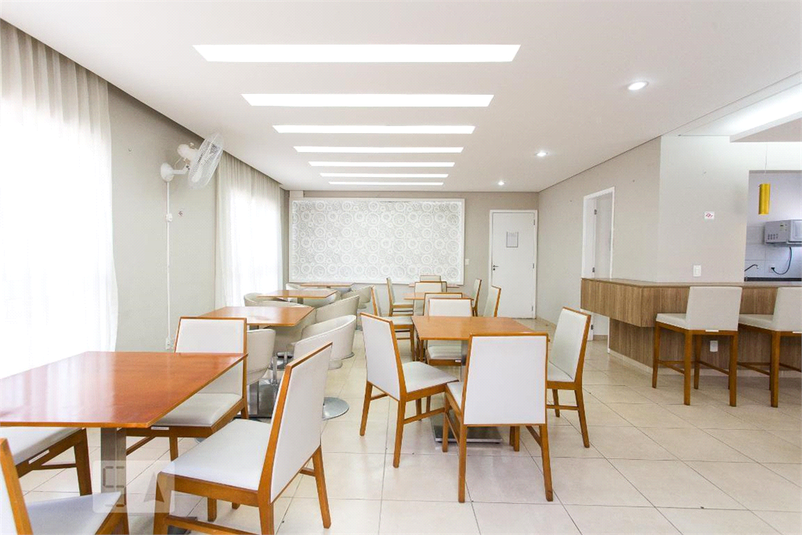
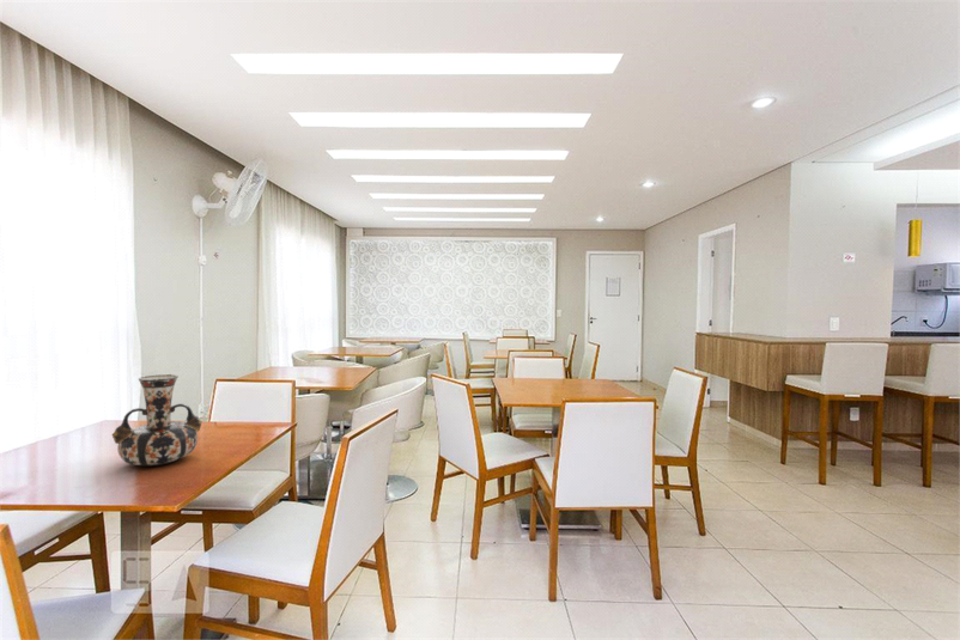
+ decorative vase (158, 417)
